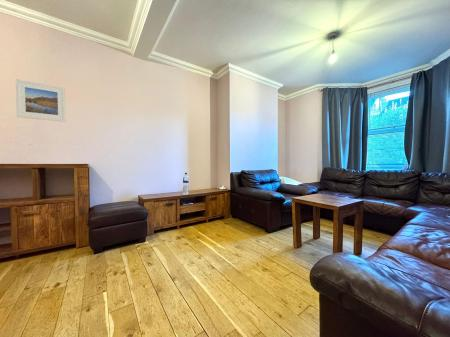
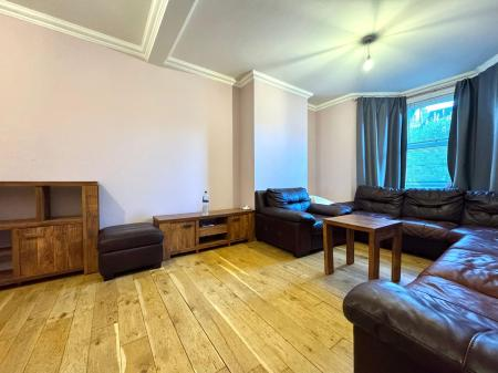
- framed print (42, 101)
